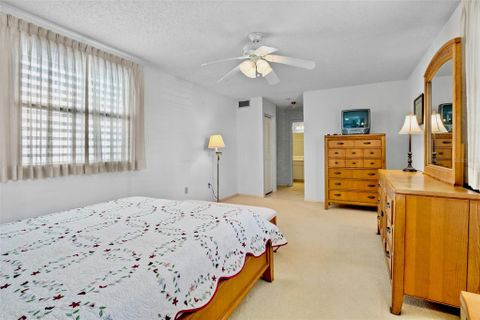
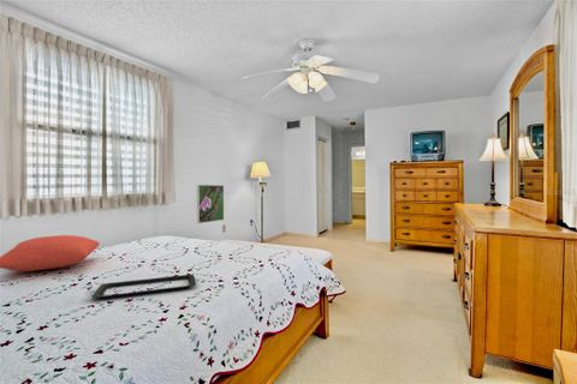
+ serving tray (147, 283)
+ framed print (210, 203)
+ cushion (50, 252)
